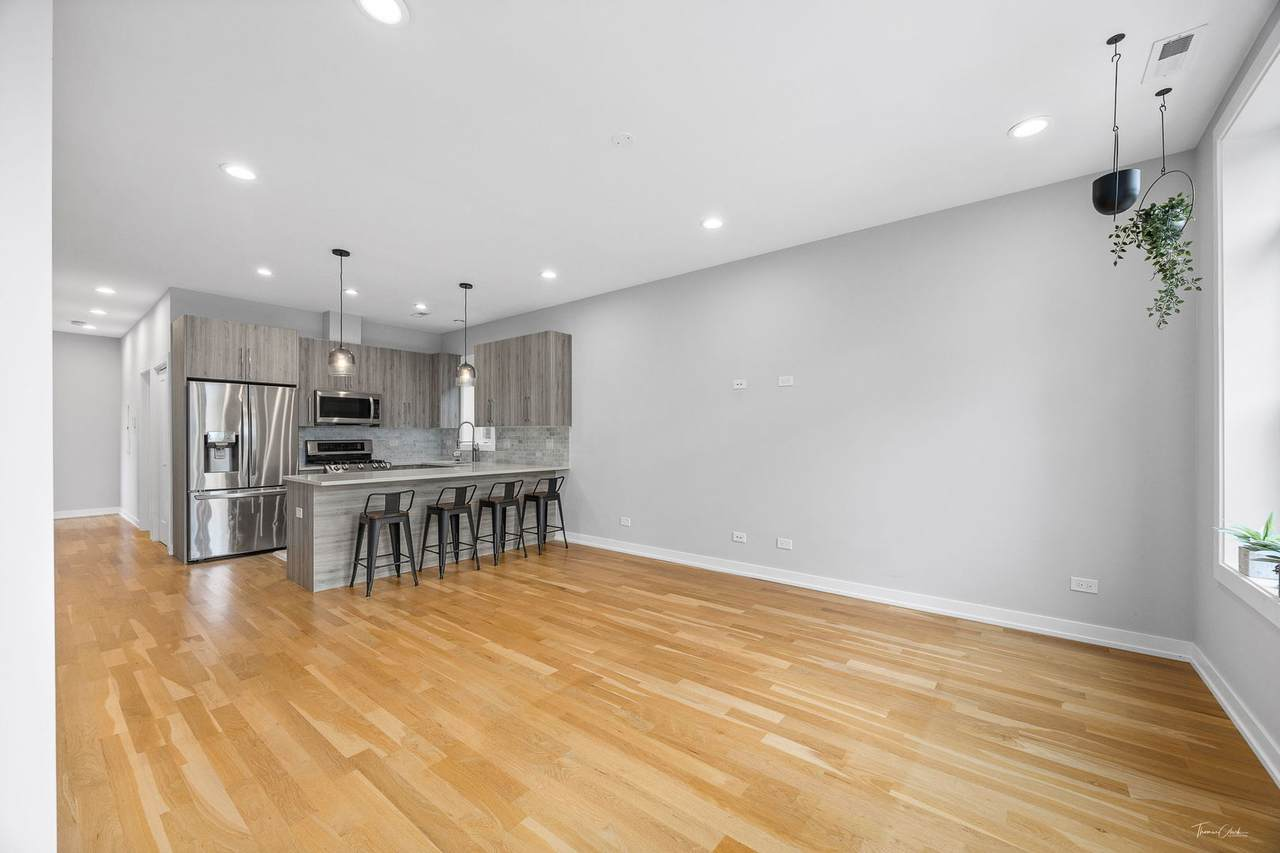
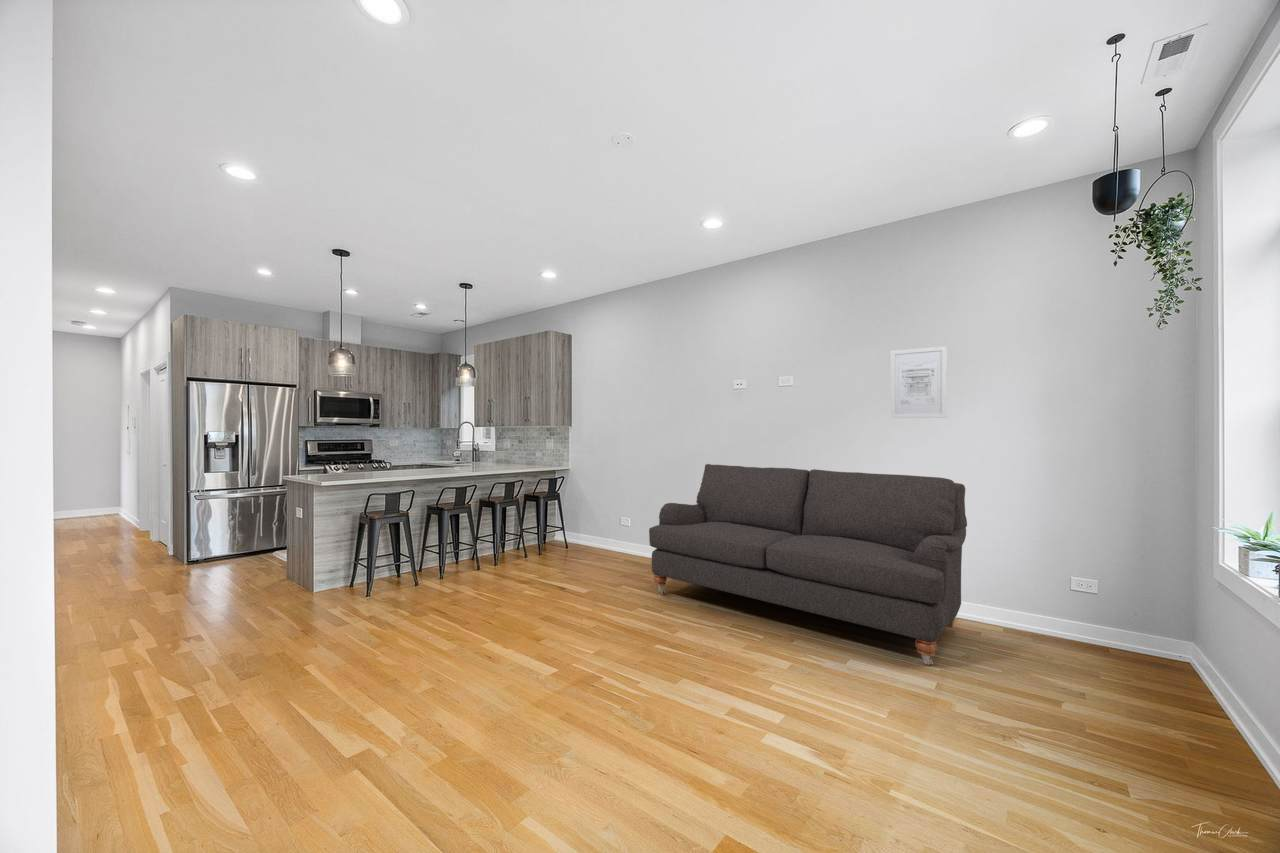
+ sofa (795, 539)
+ wall art (917, 383)
